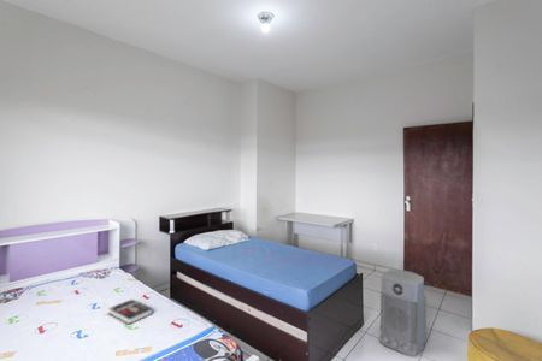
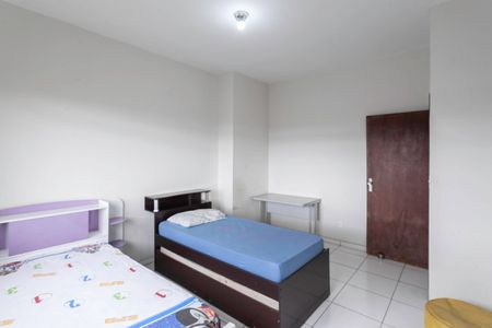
- air purifier (402, 308)
- book (130, 310)
